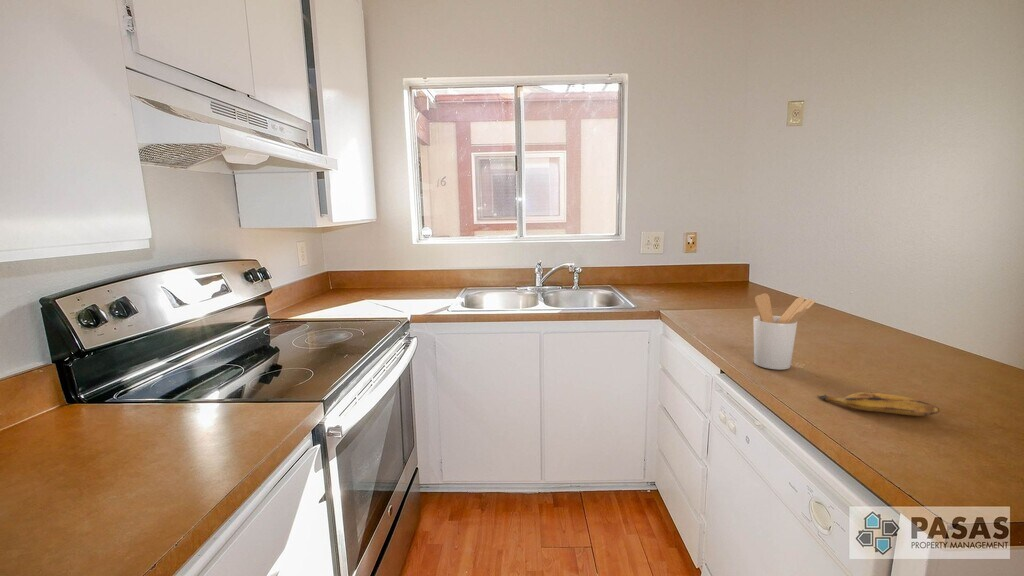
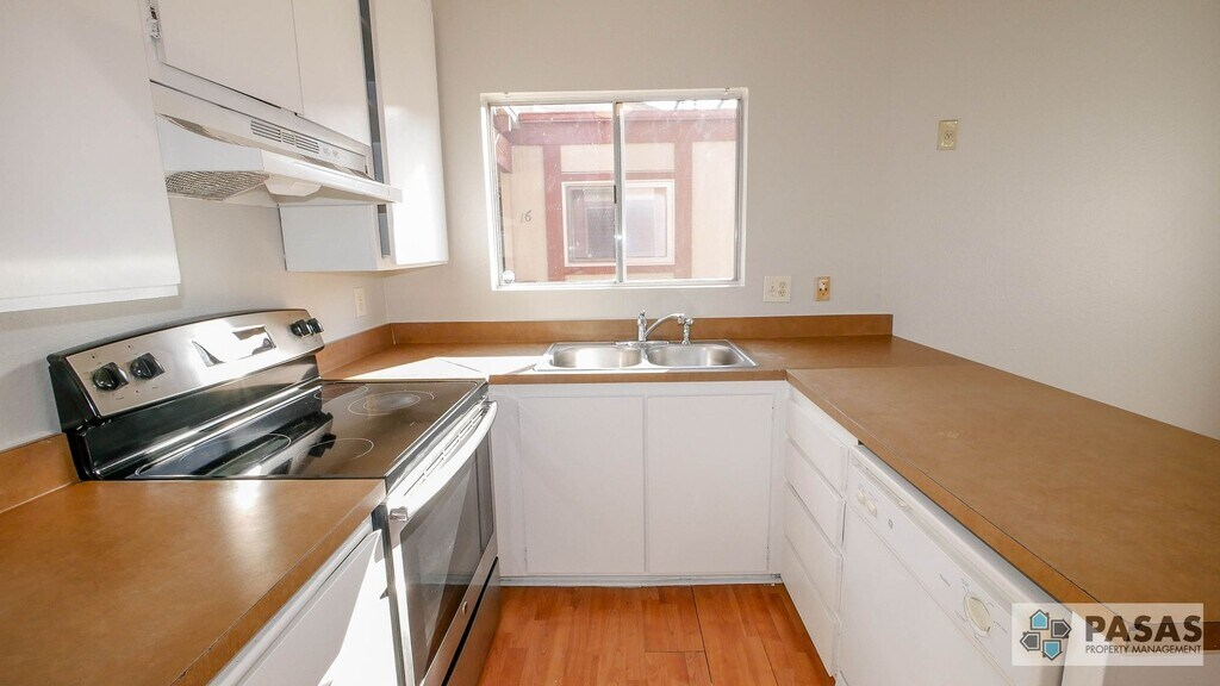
- utensil holder (782, 330)
- banana (877, 401)
